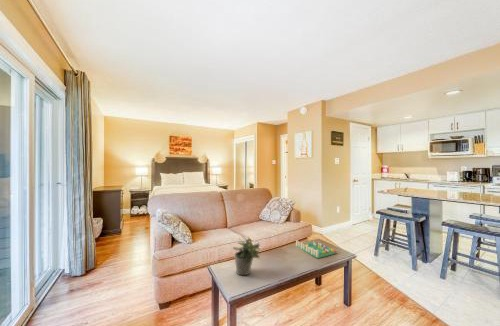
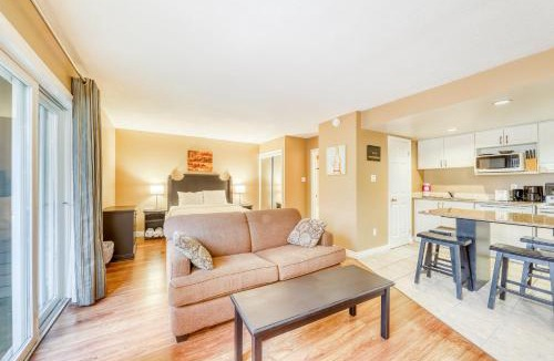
- board game (315, 246)
- potted plant (248, 254)
